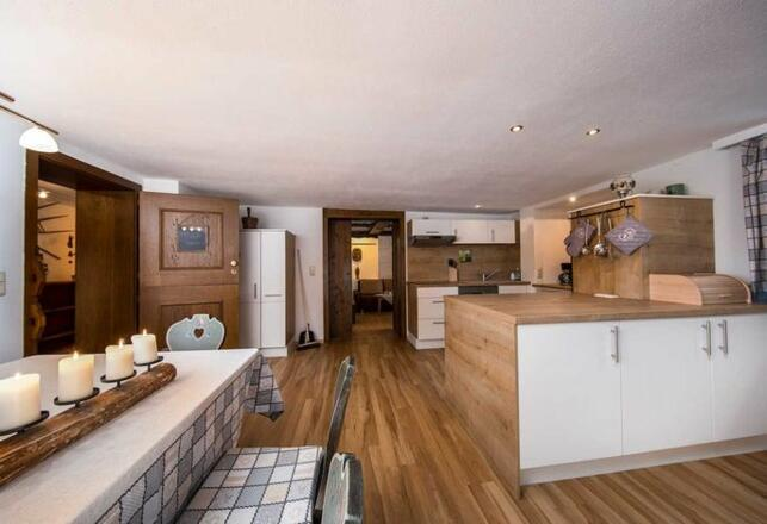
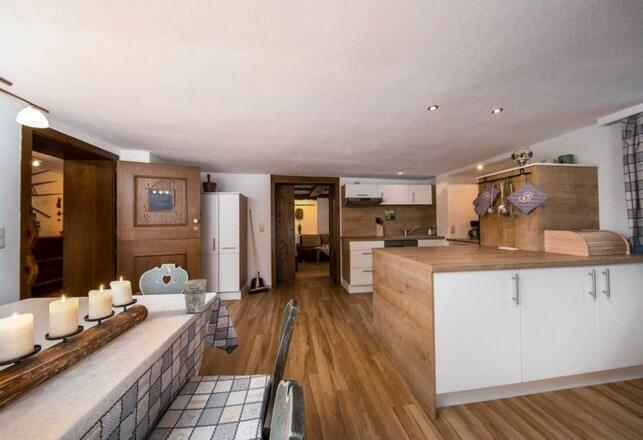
+ cup (195, 296)
